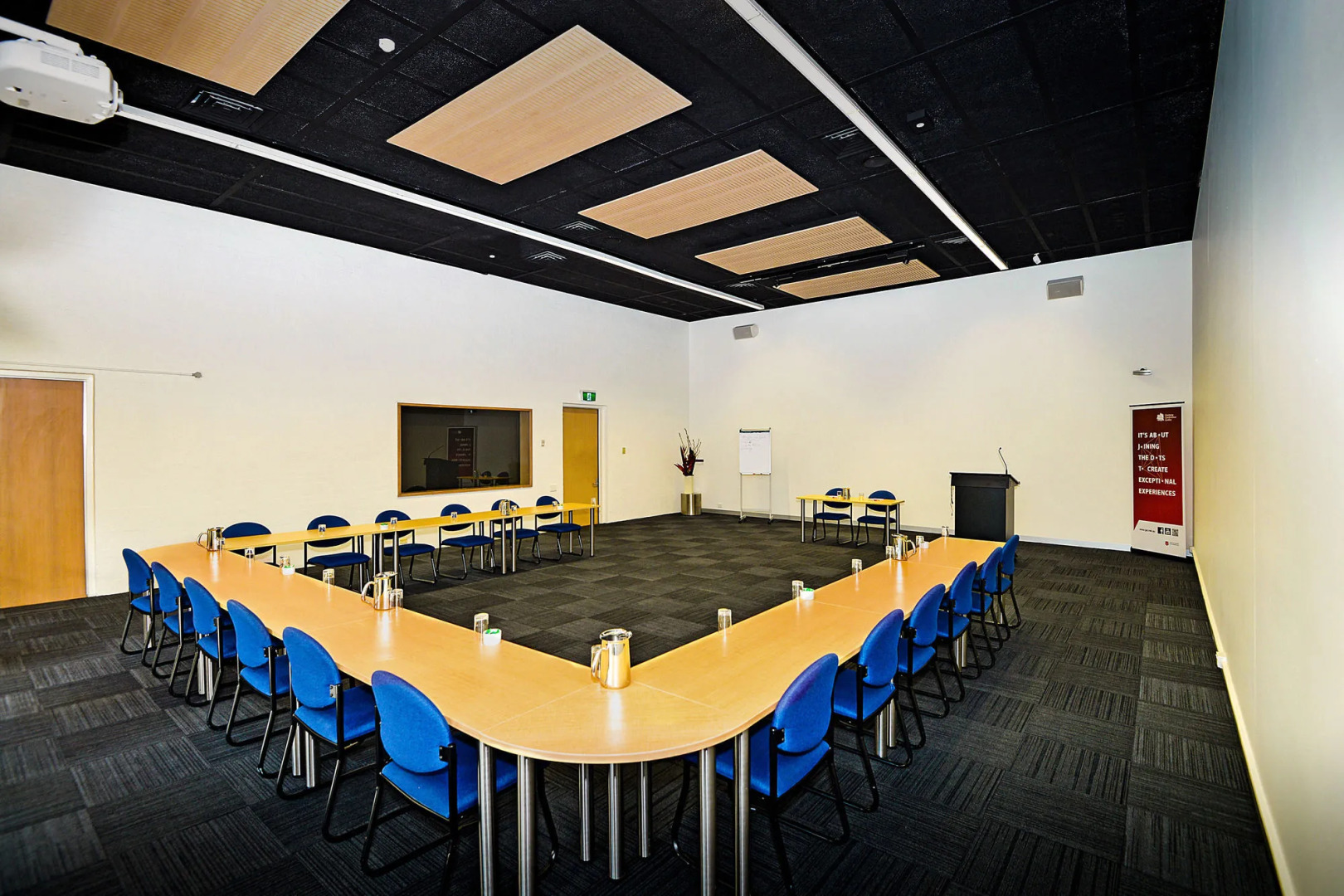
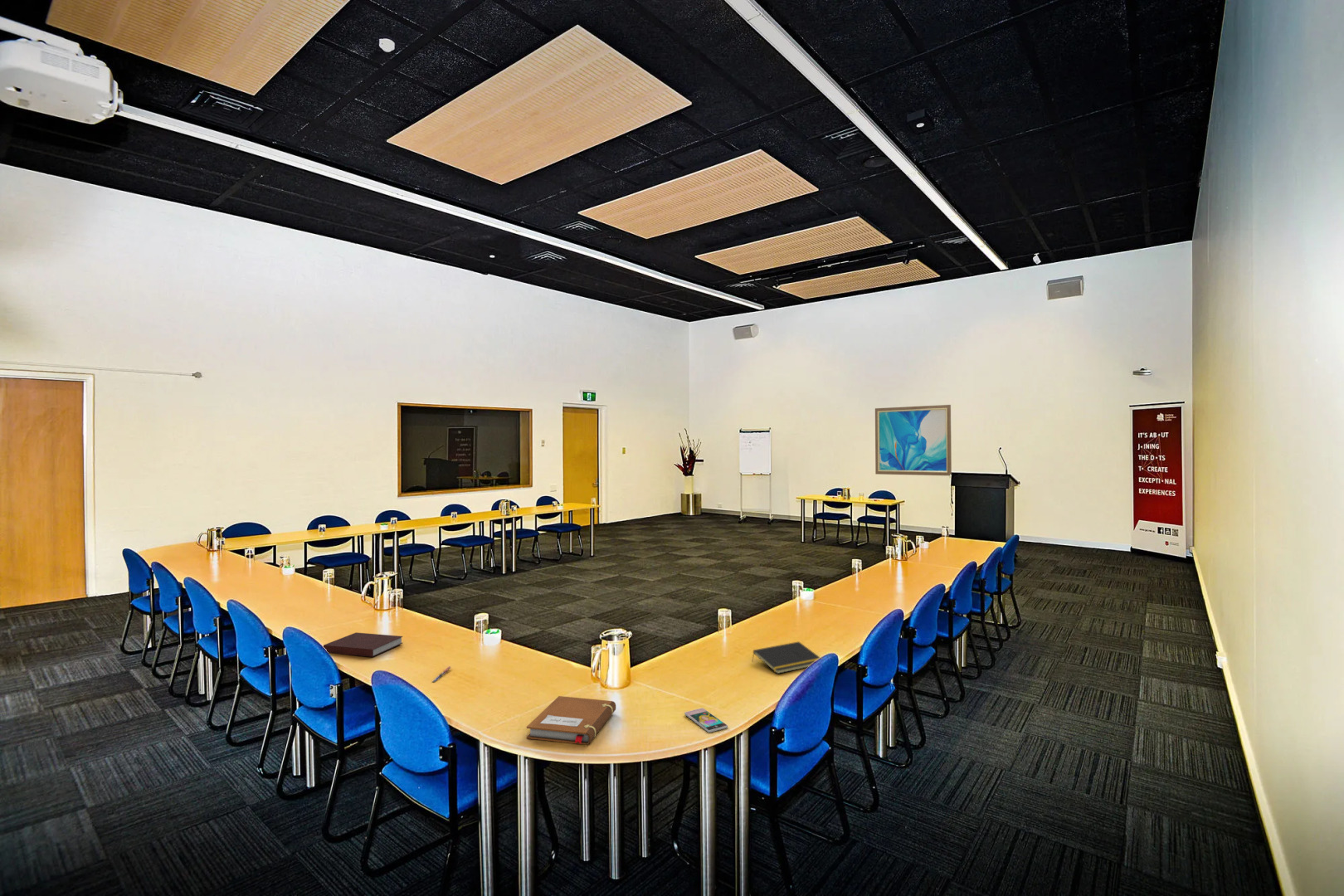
+ pen (441, 674)
+ wall art (911, 441)
+ notebook (572, 719)
+ notepad (788, 656)
+ smartphone (705, 719)
+ notebook (363, 644)
